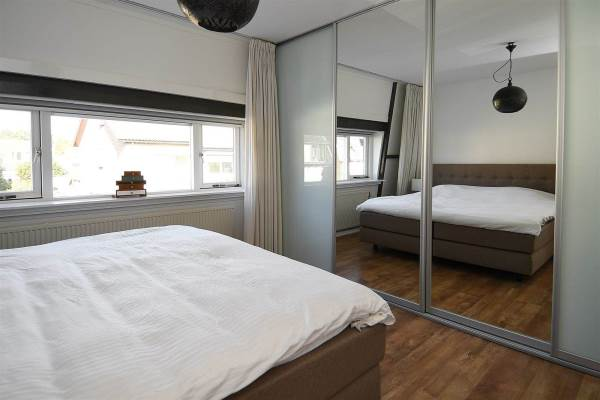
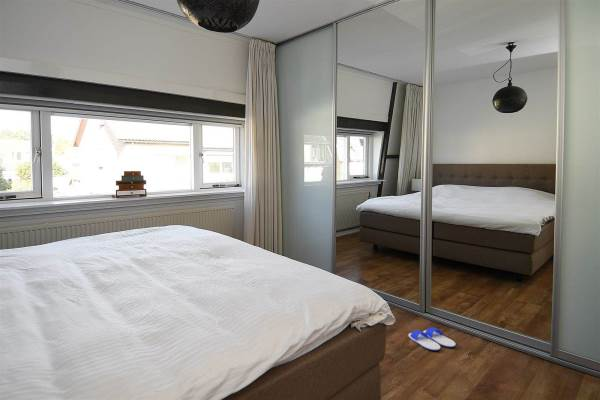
+ flip-flop (431, 336)
